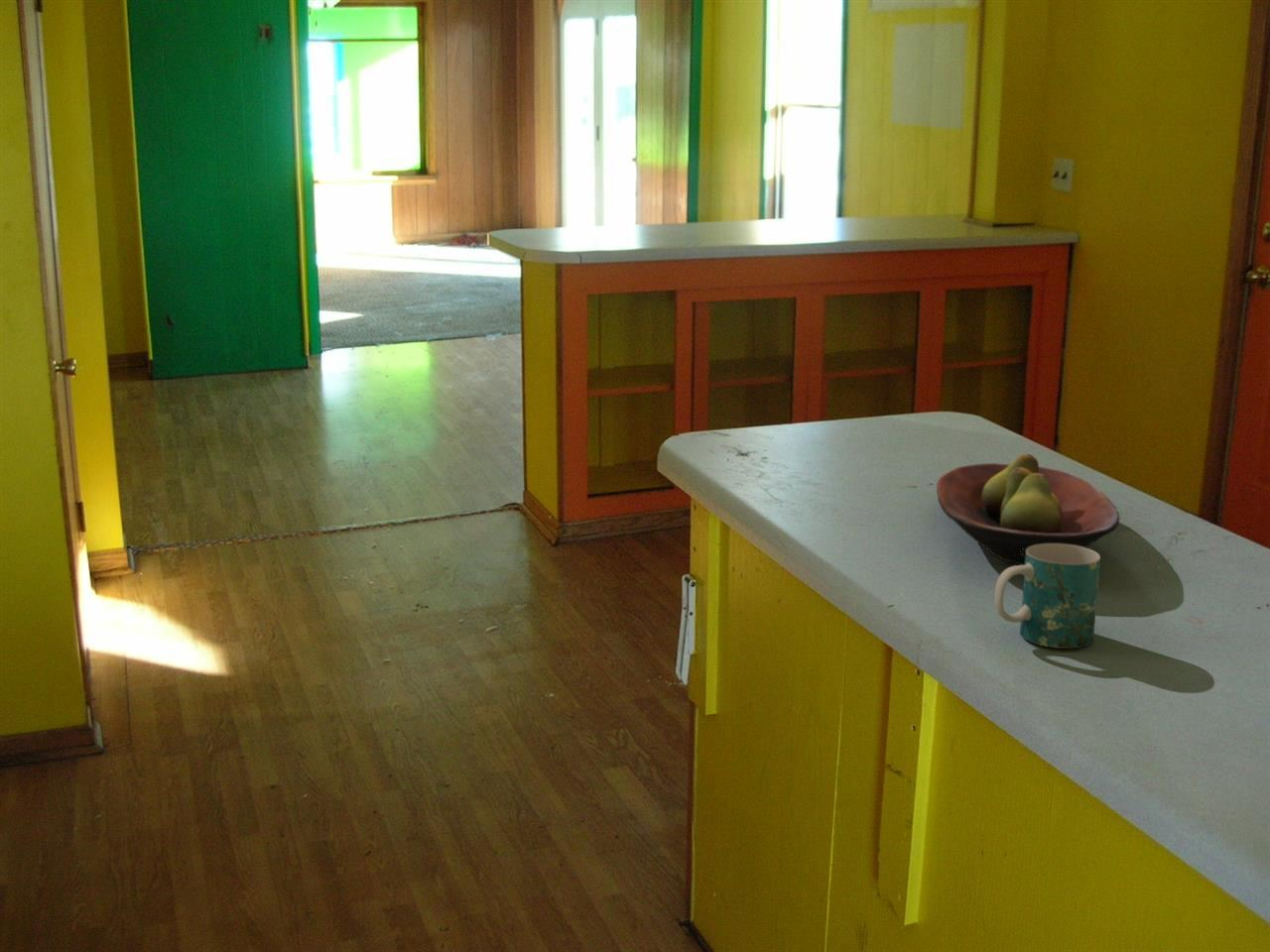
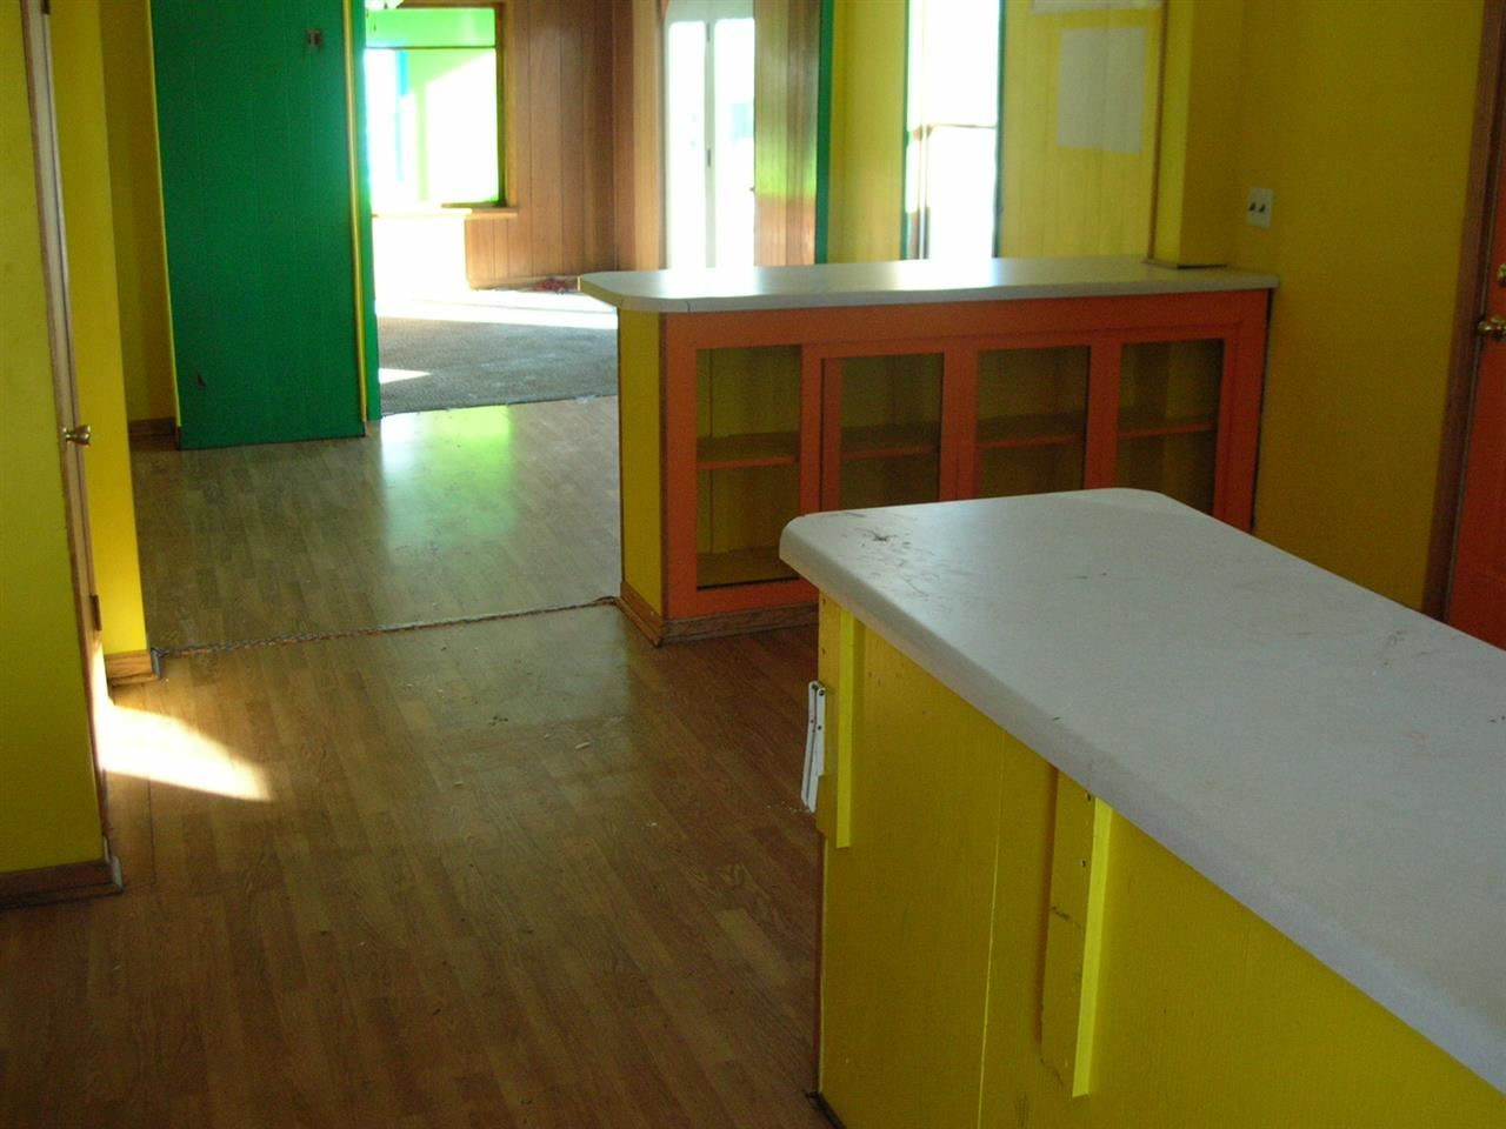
- mug (1044, 596)
- fruit bowl (1023, 501)
